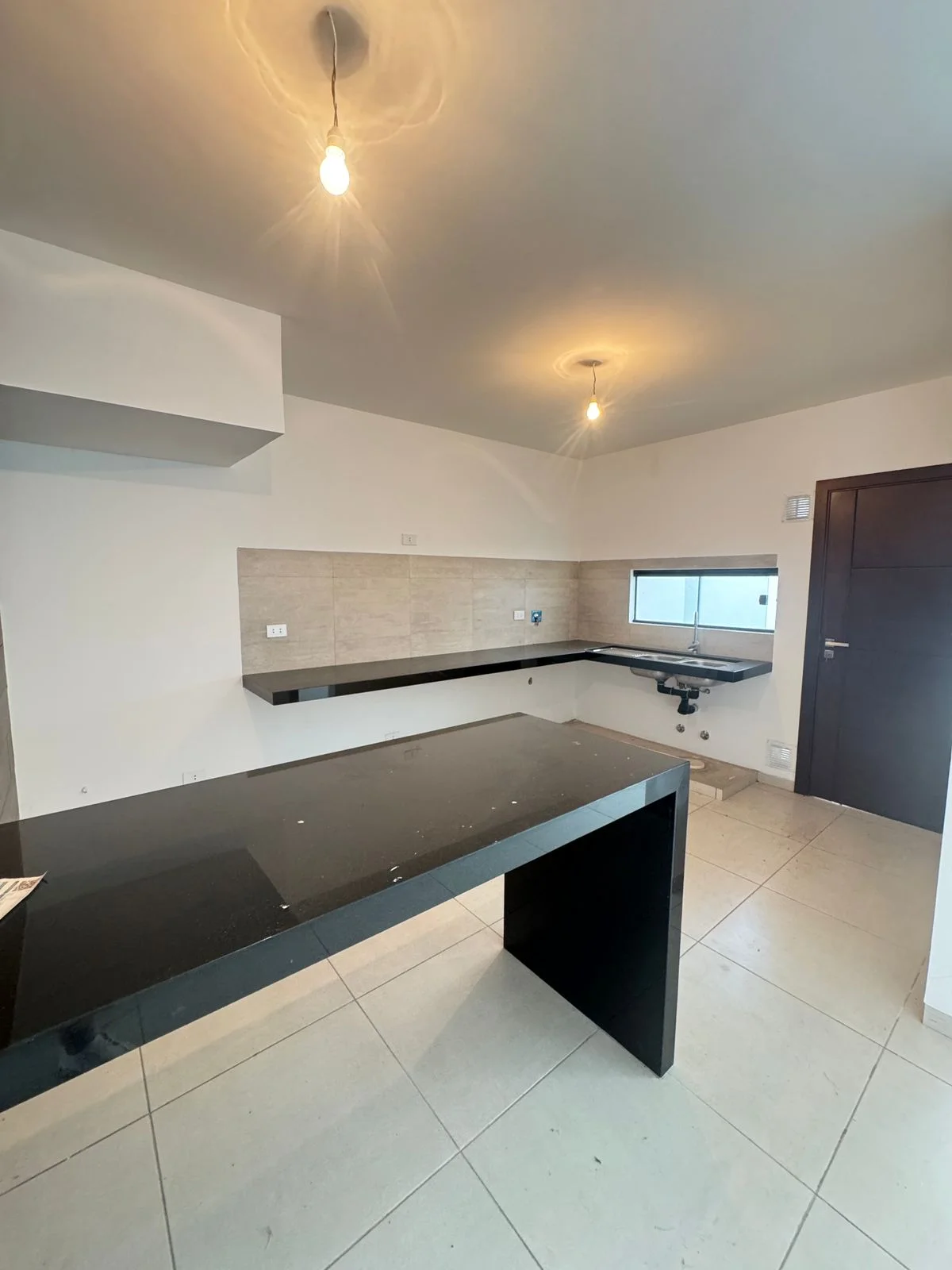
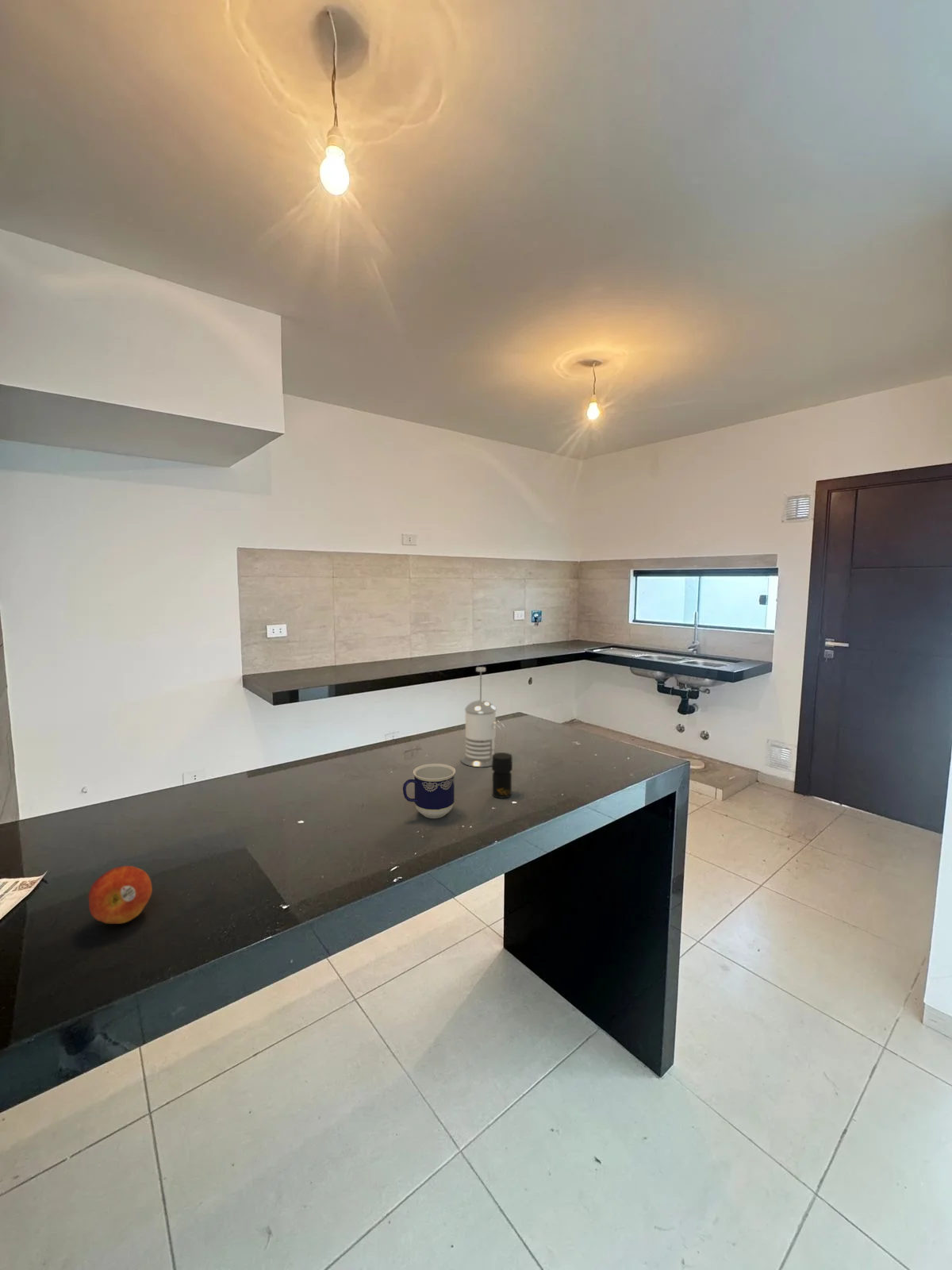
+ jar (501, 775)
+ french press (483, 714)
+ fruit (121, 895)
+ cup (428, 793)
